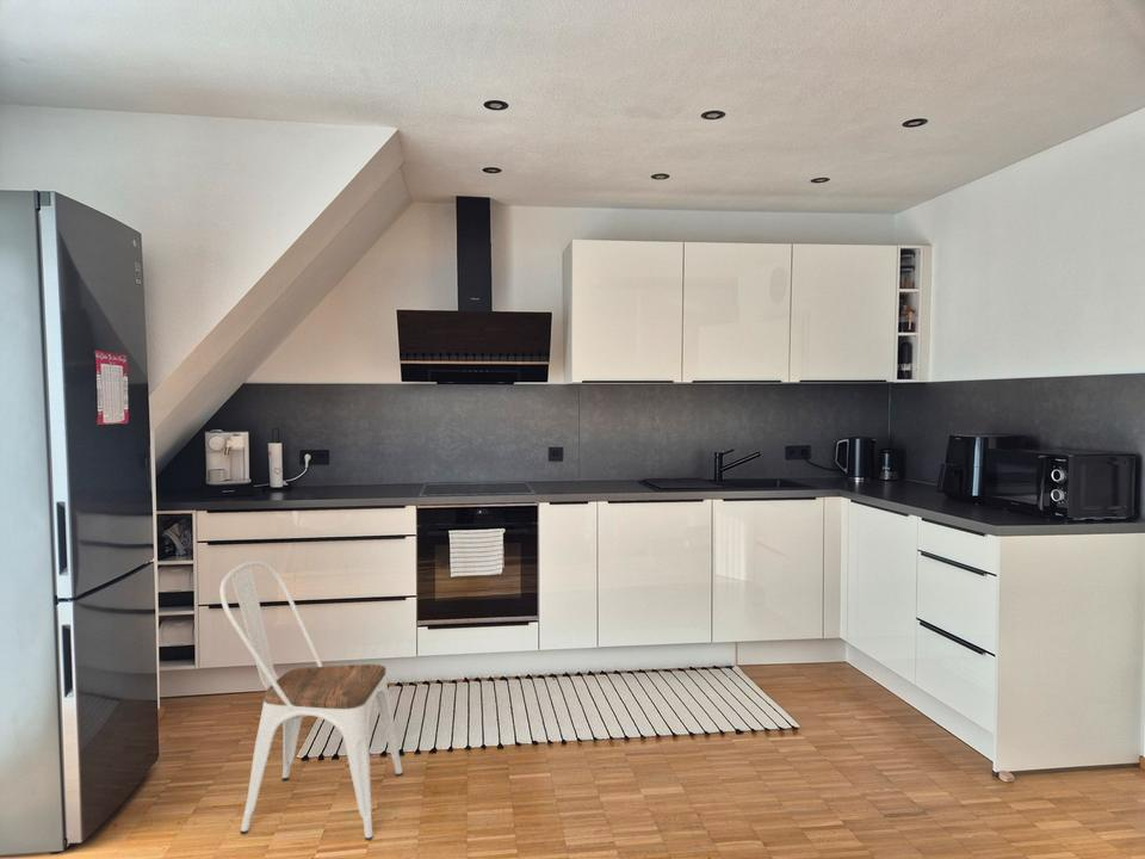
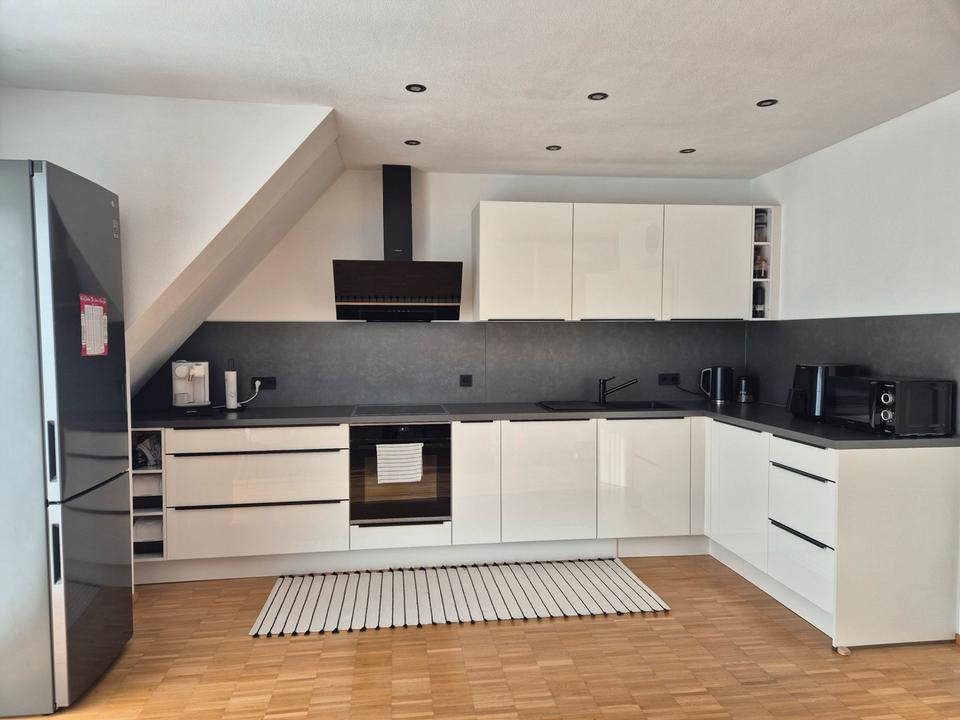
- chair (314, 685)
